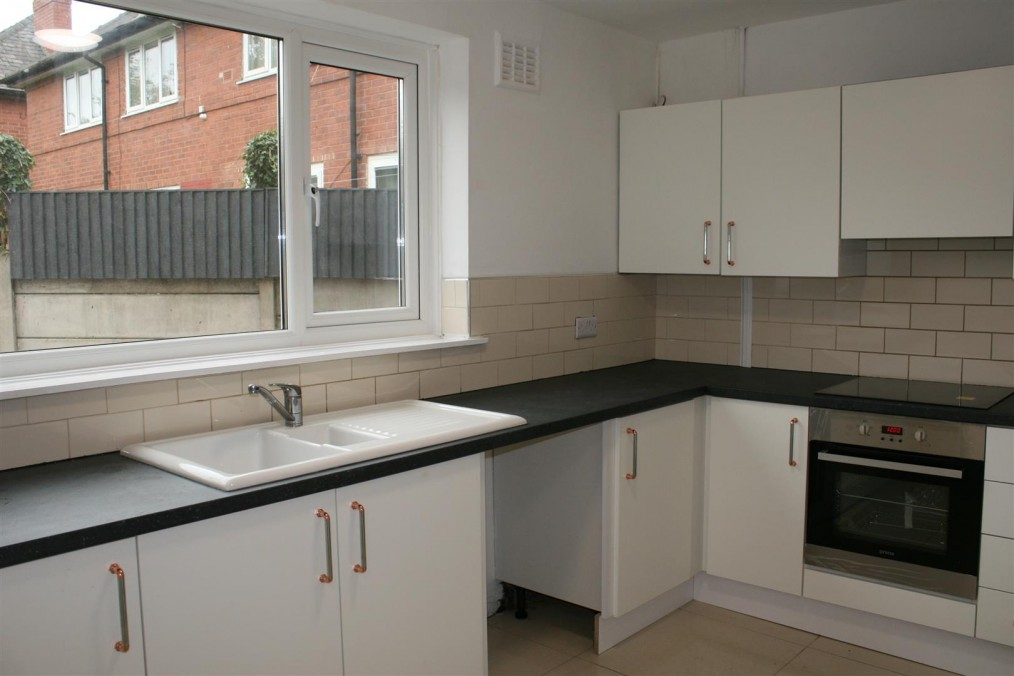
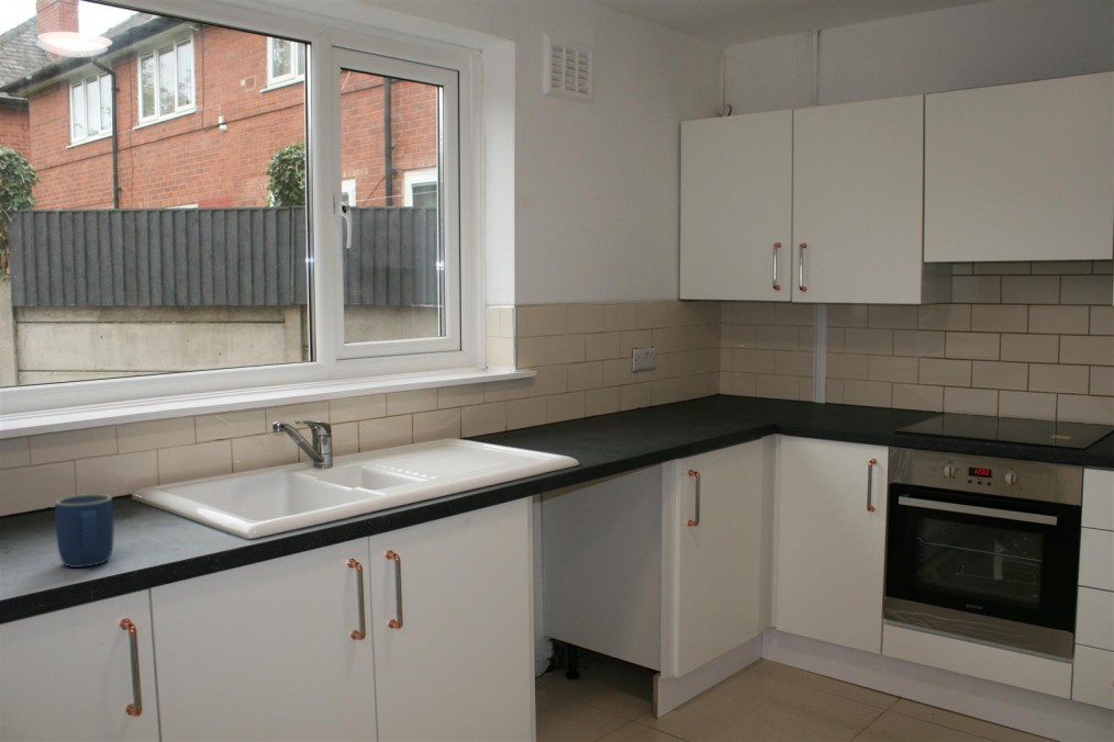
+ mug (86, 531)
